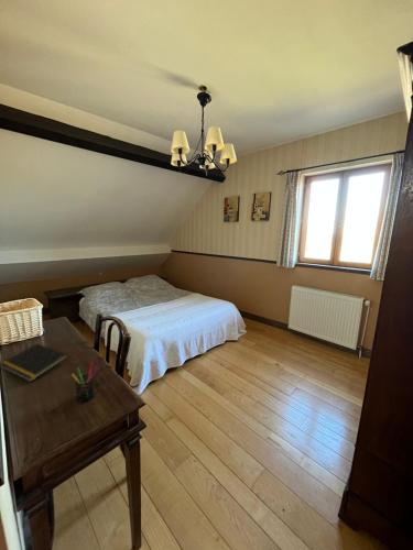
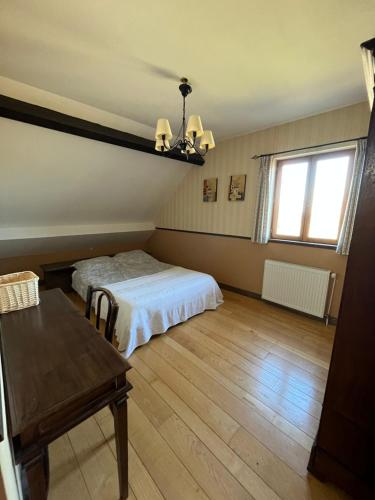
- pen holder (84, 380)
- notepad (34, 360)
